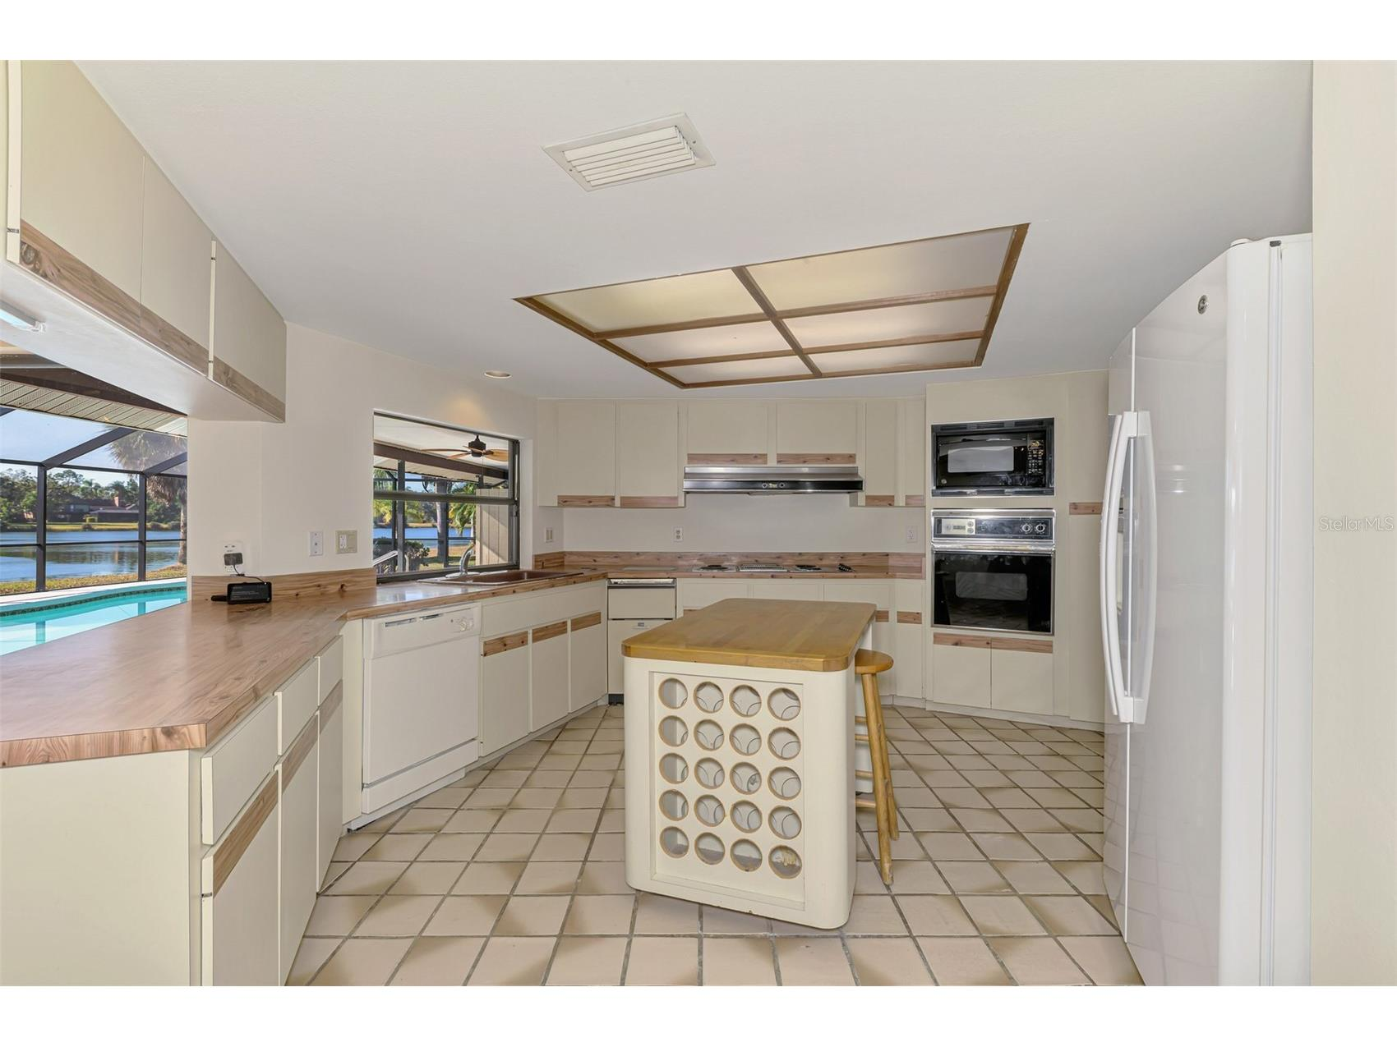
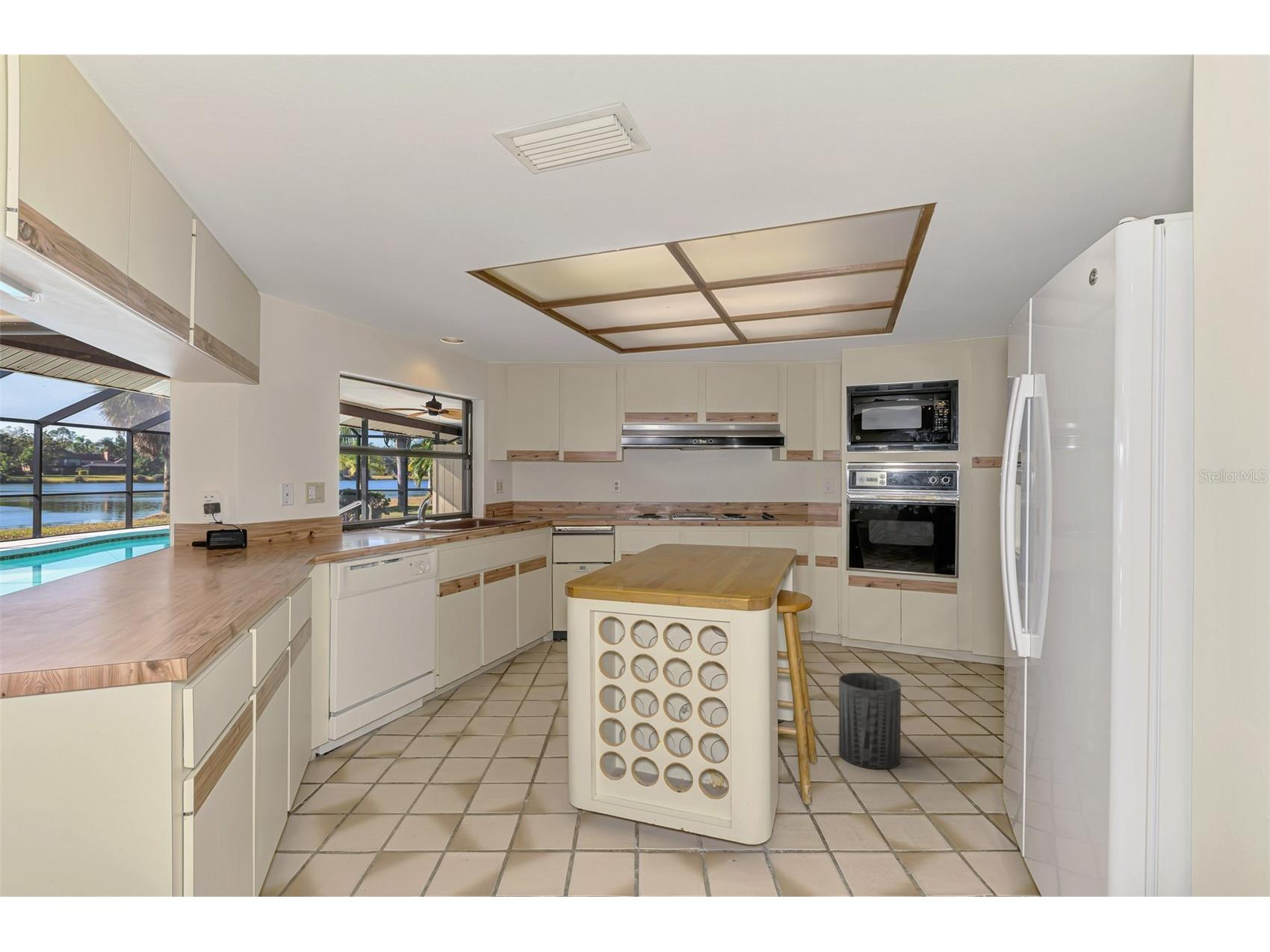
+ trash can (869, 718)
